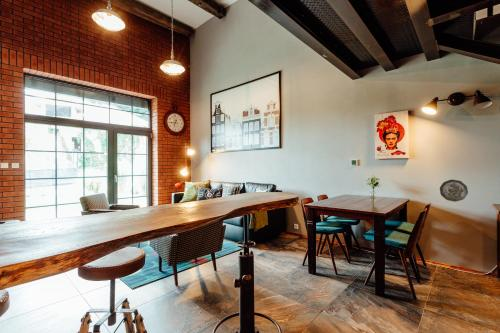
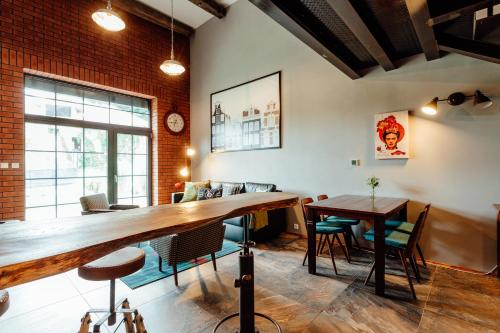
- decorative plate (453, 190)
